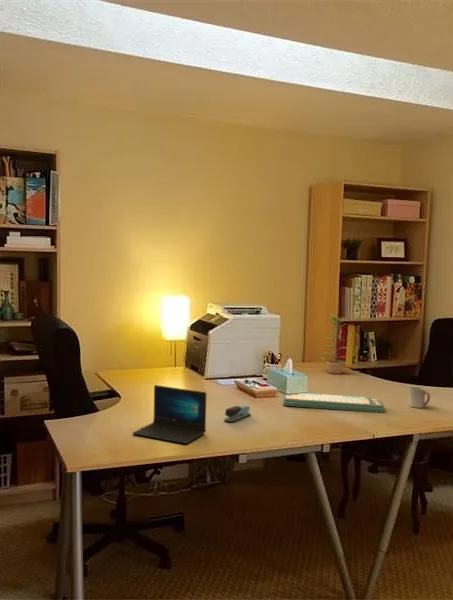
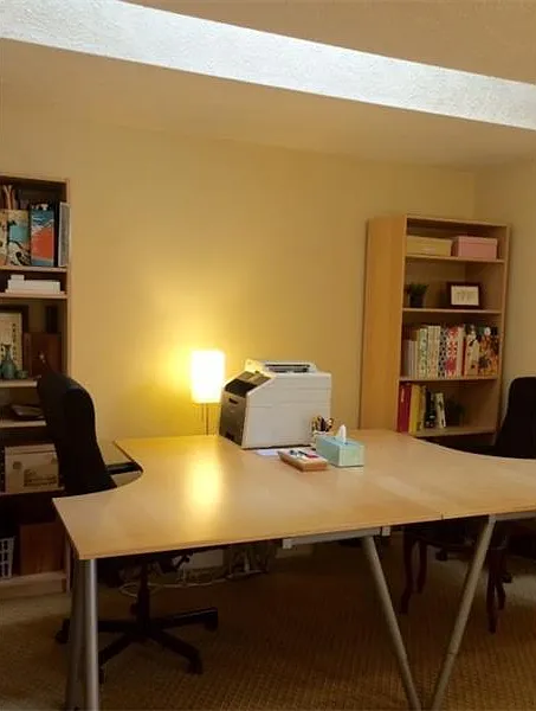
- stapler (237, 411)
- laptop (170, 413)
- cup (420, 397)
- plant (335, 343)
- computer keyboard (332, 401)
